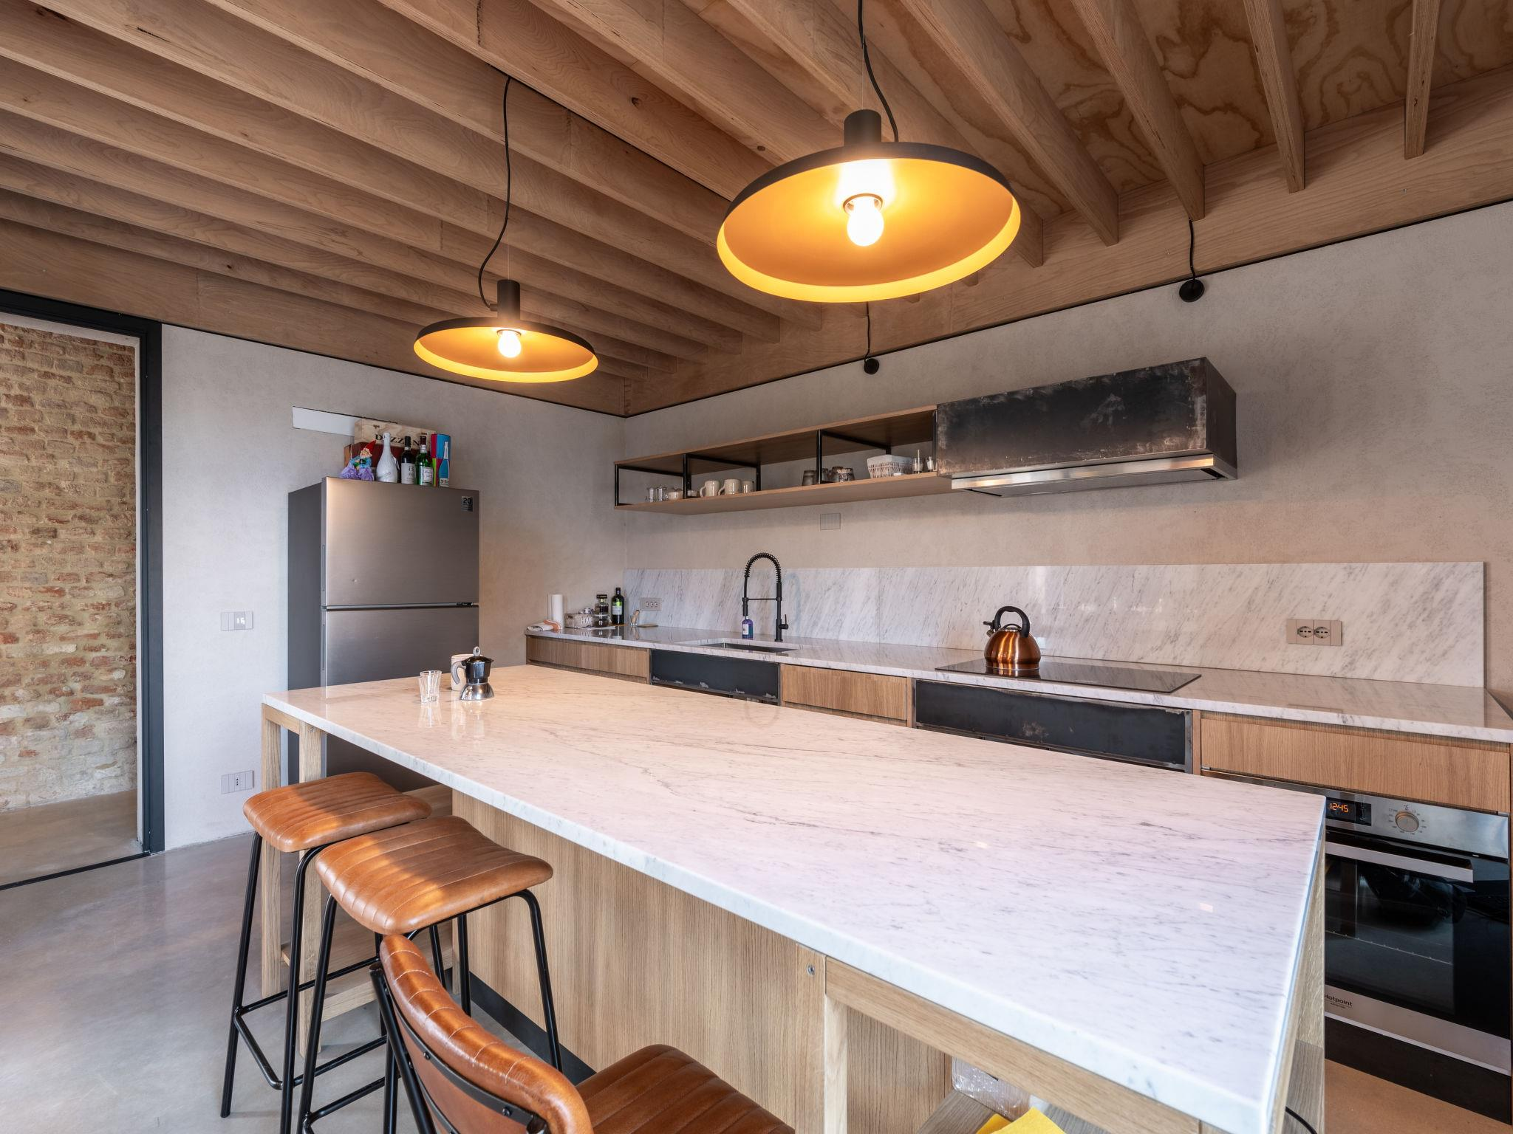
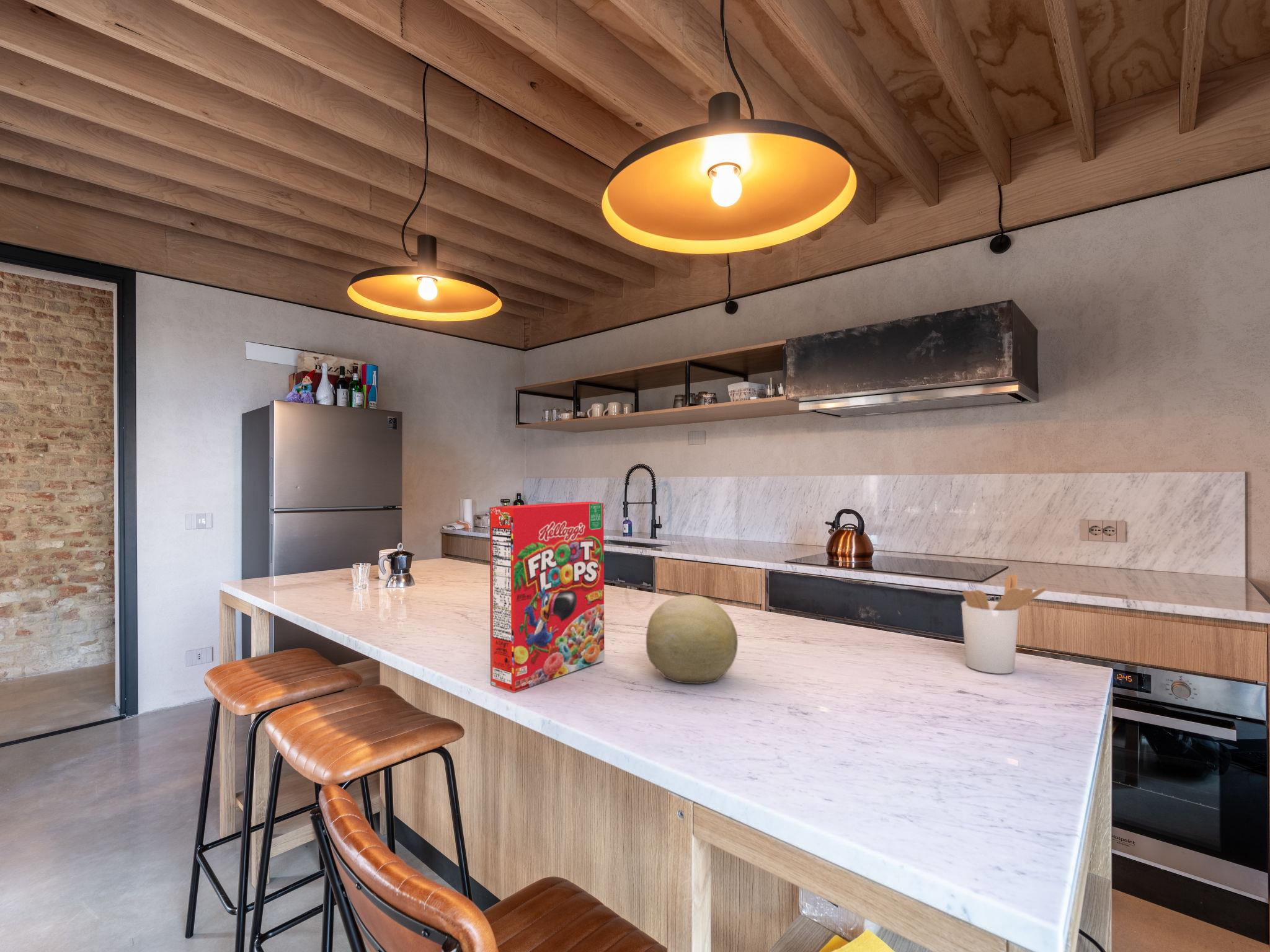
+ utensil holder (1001, 624)
+ fruit (691, 636)
+ cereal box (550, 588)
